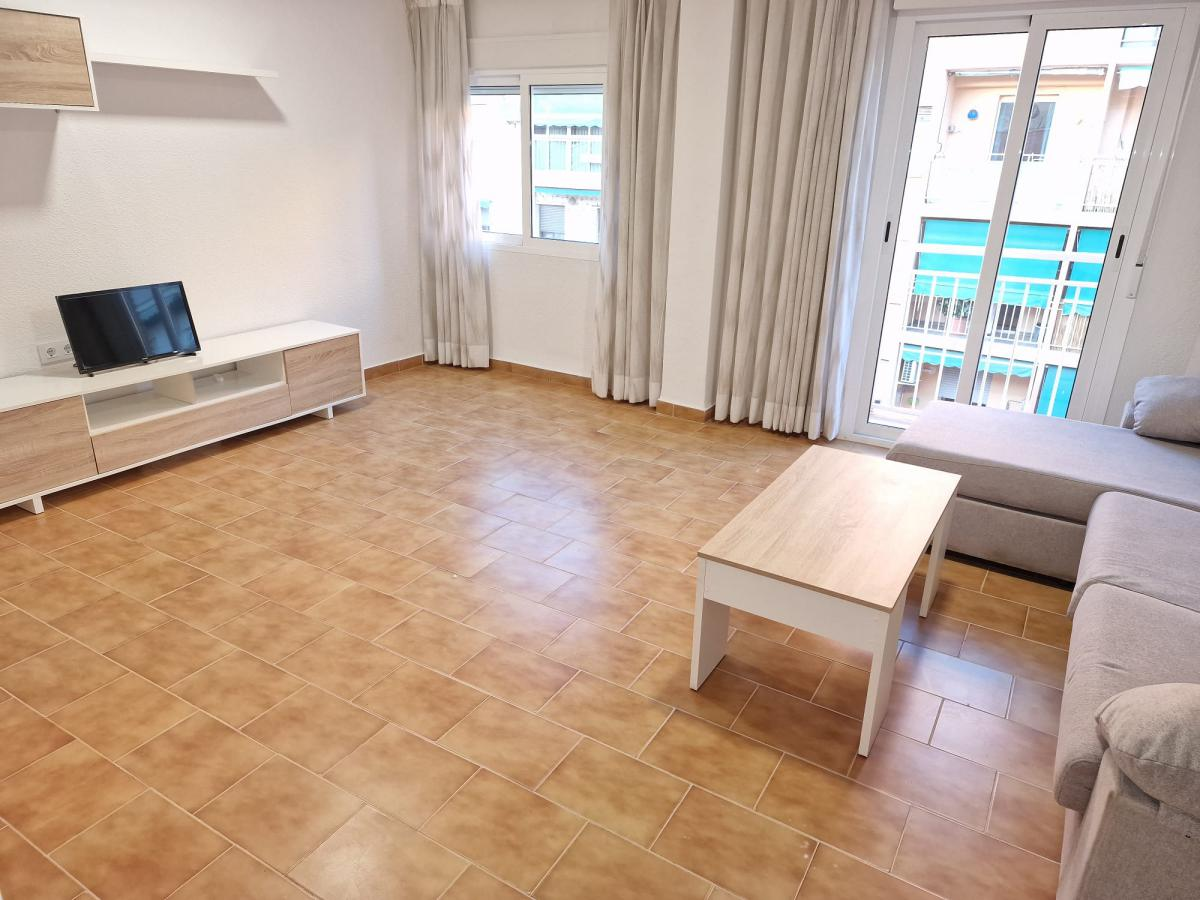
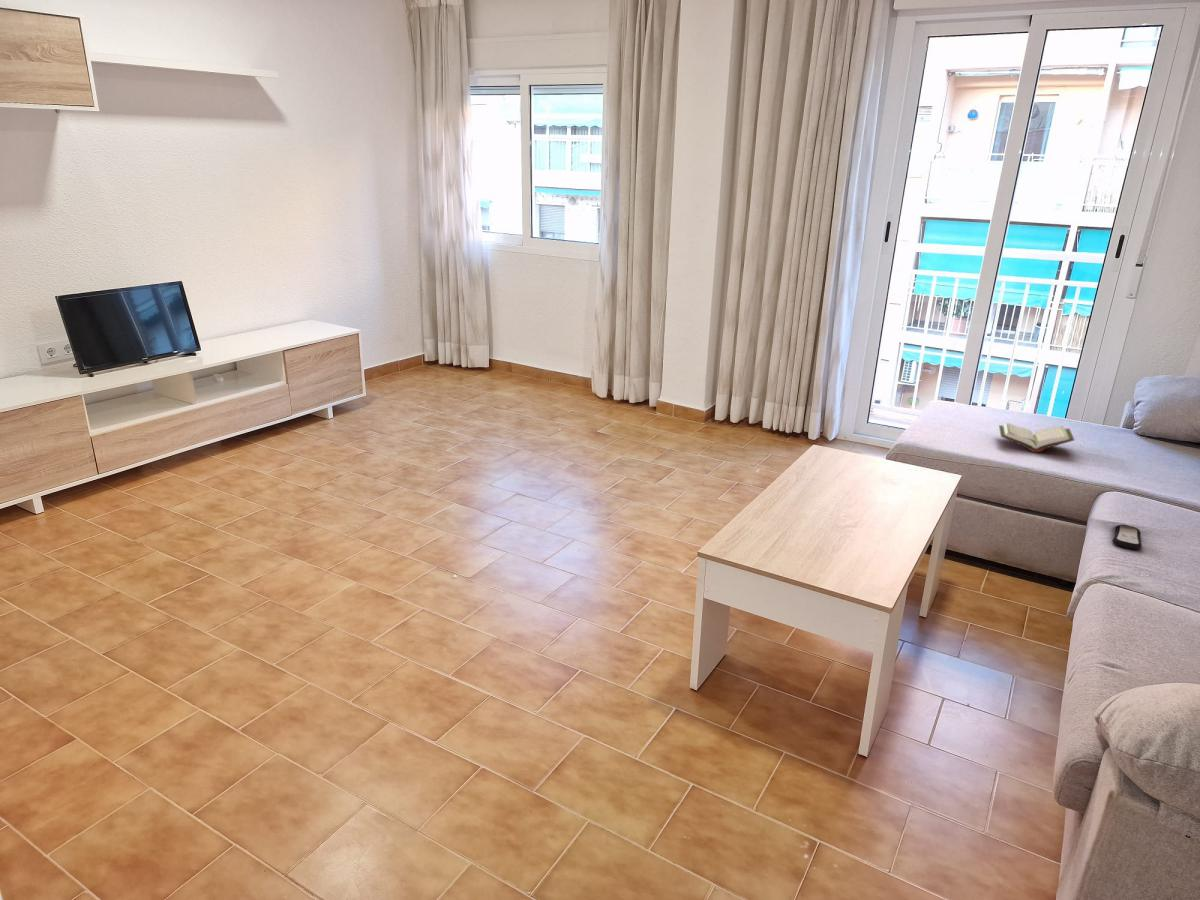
+ book (1034, 436)
+ remote control (1127, 536)
